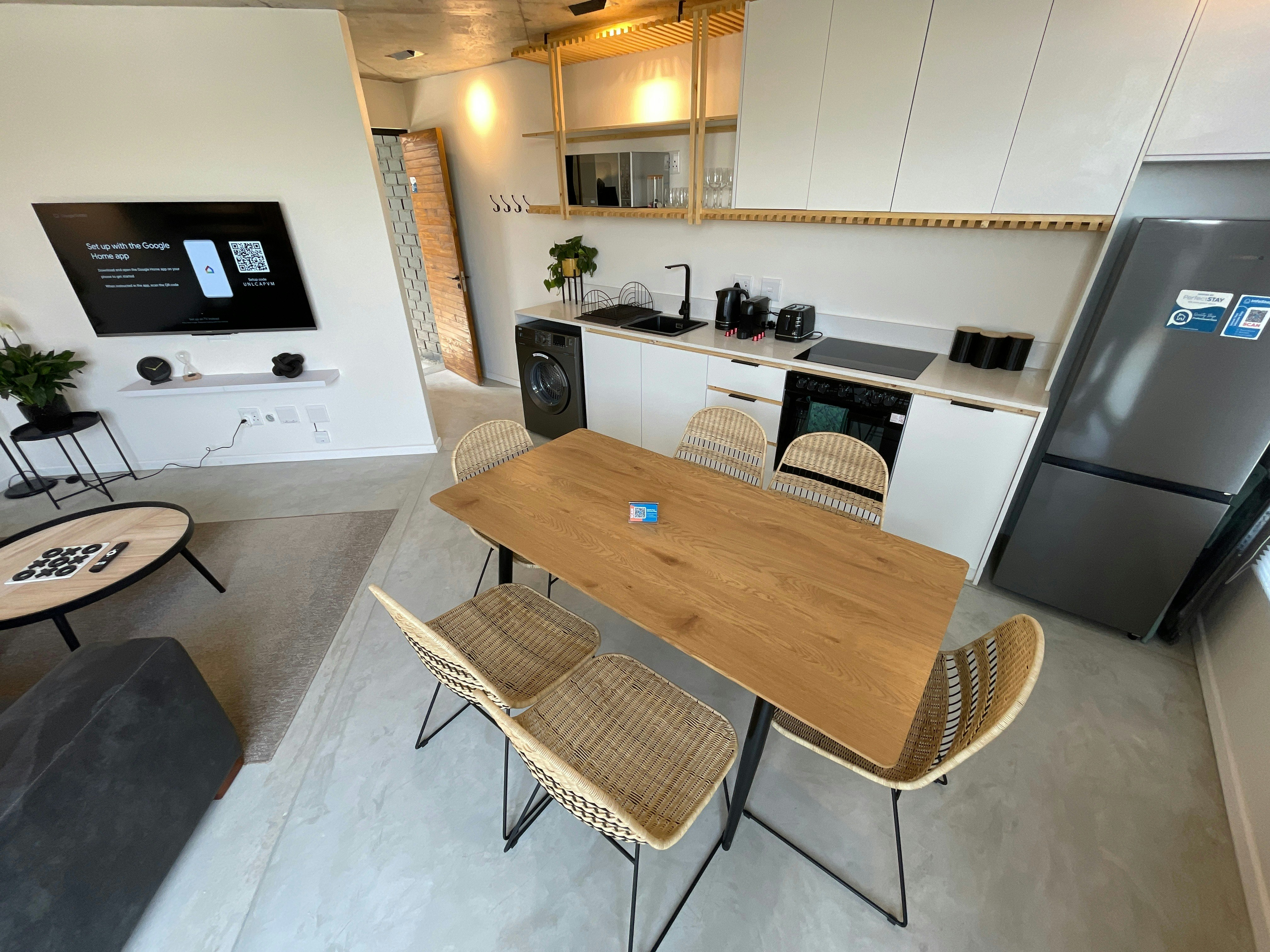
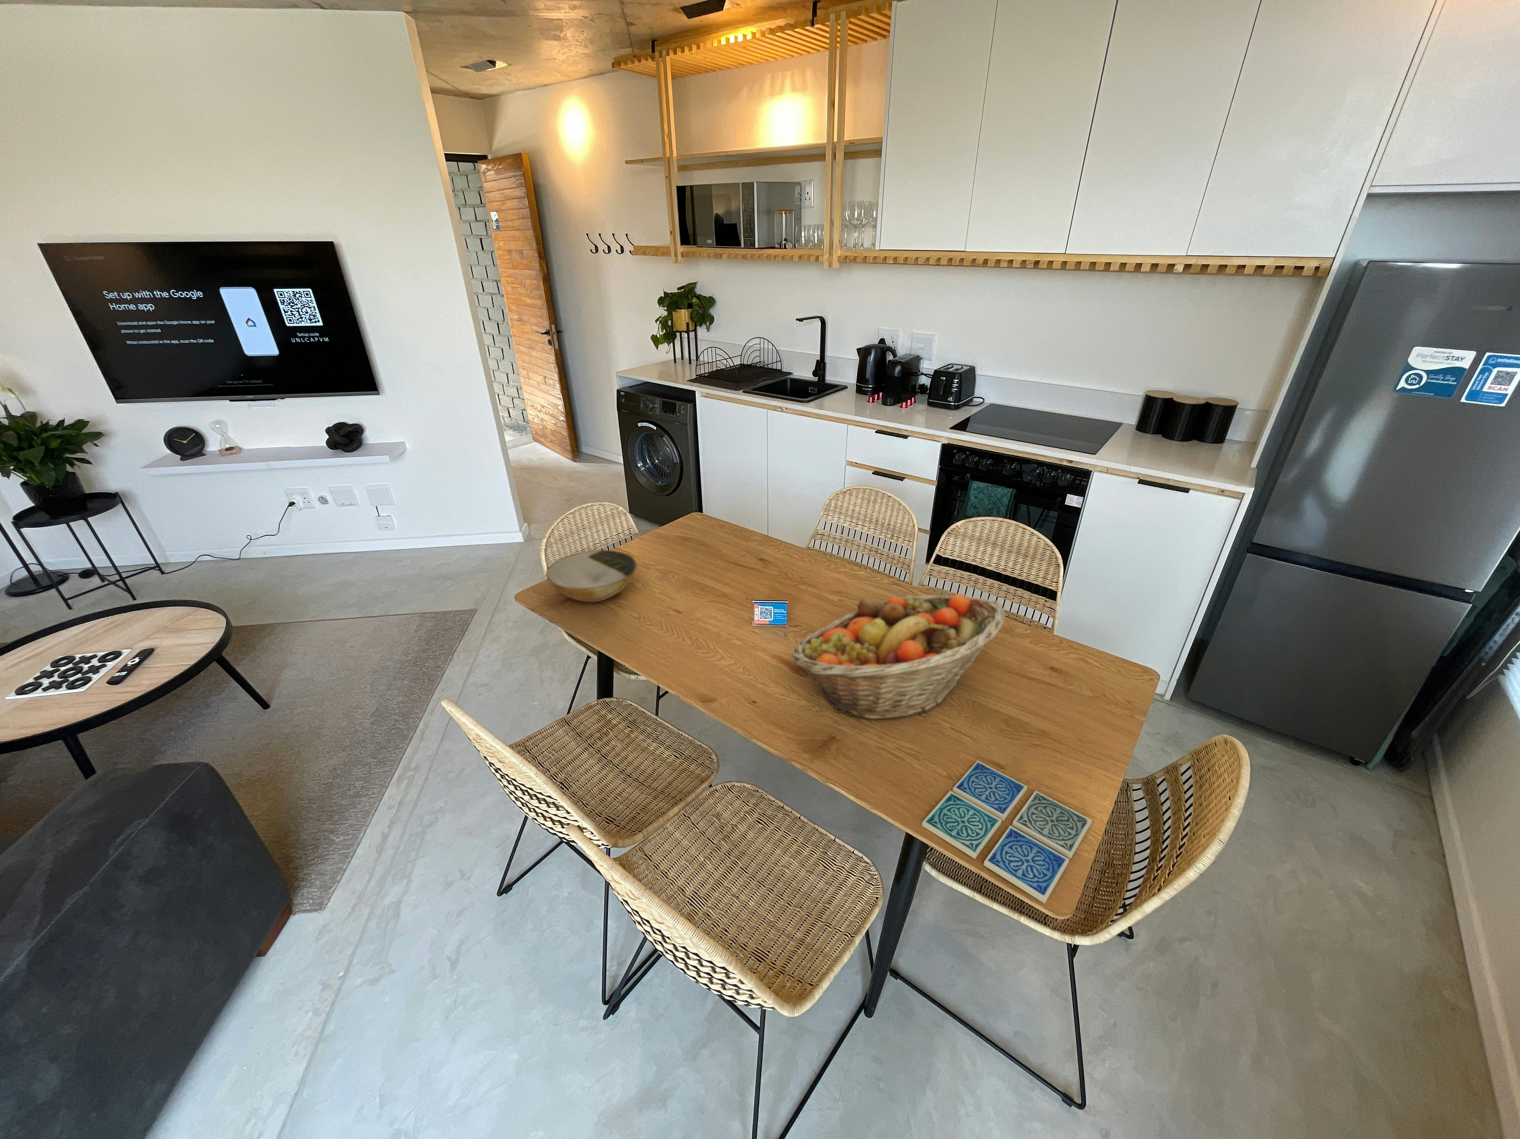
+ fruit basket (896, 646)
+ drink coaster (1004, 821)
+ bowl (594, 580)
